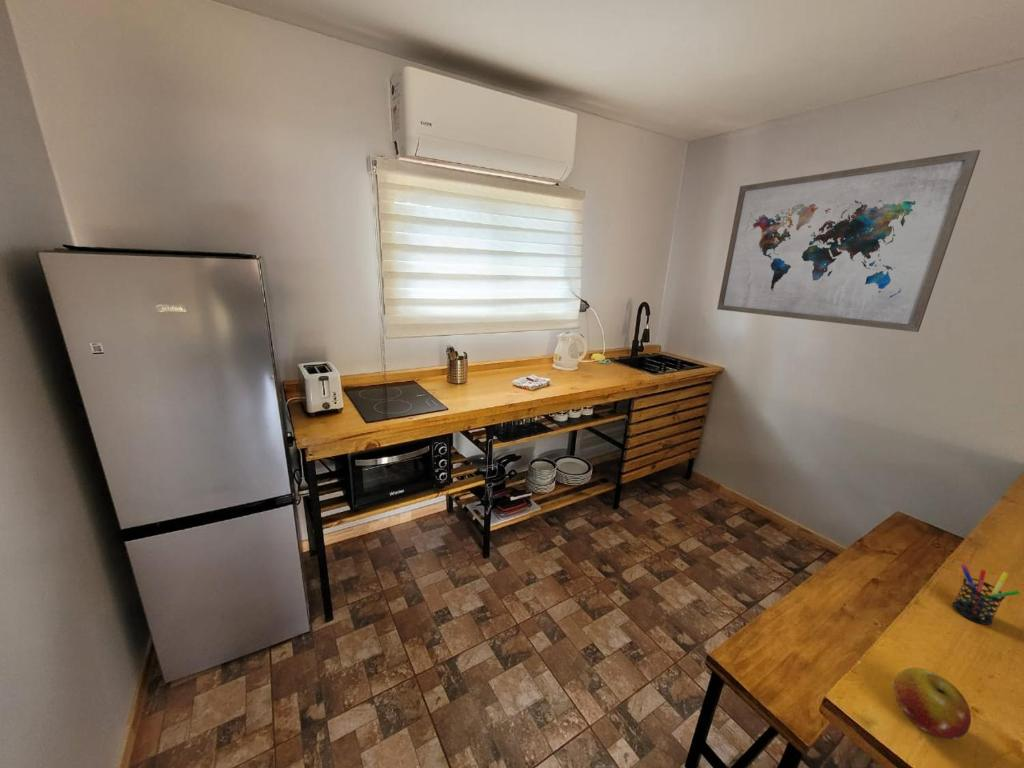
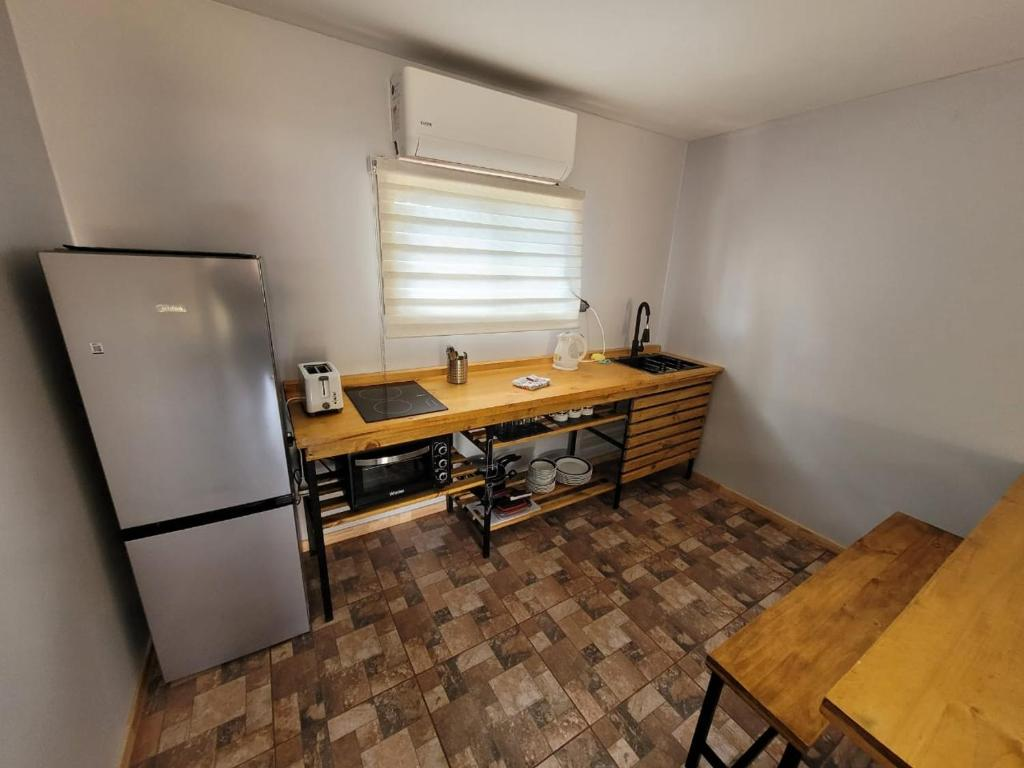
- fruit (930, 701)
- pen holder (985, 593)
- wall art (817, 249)
